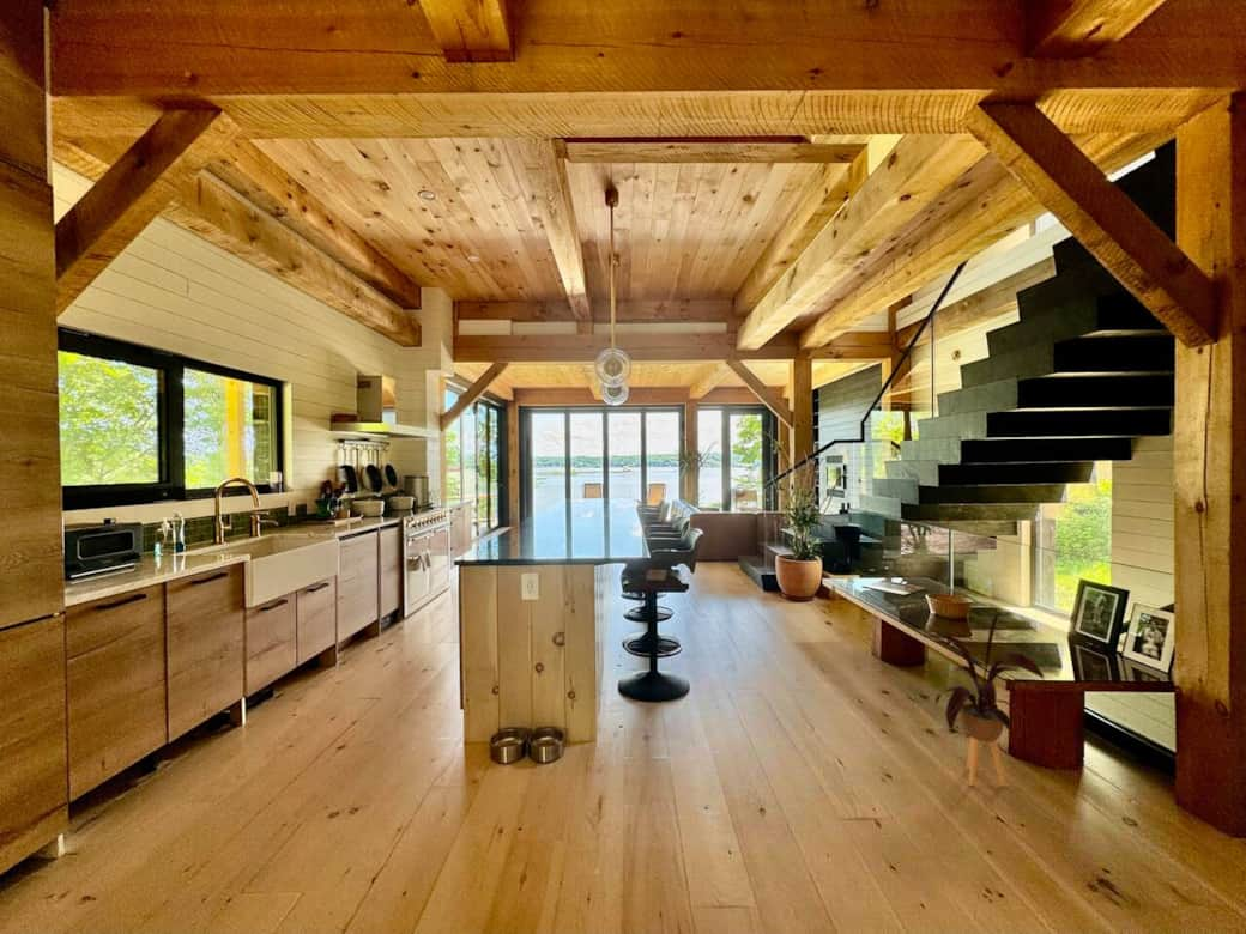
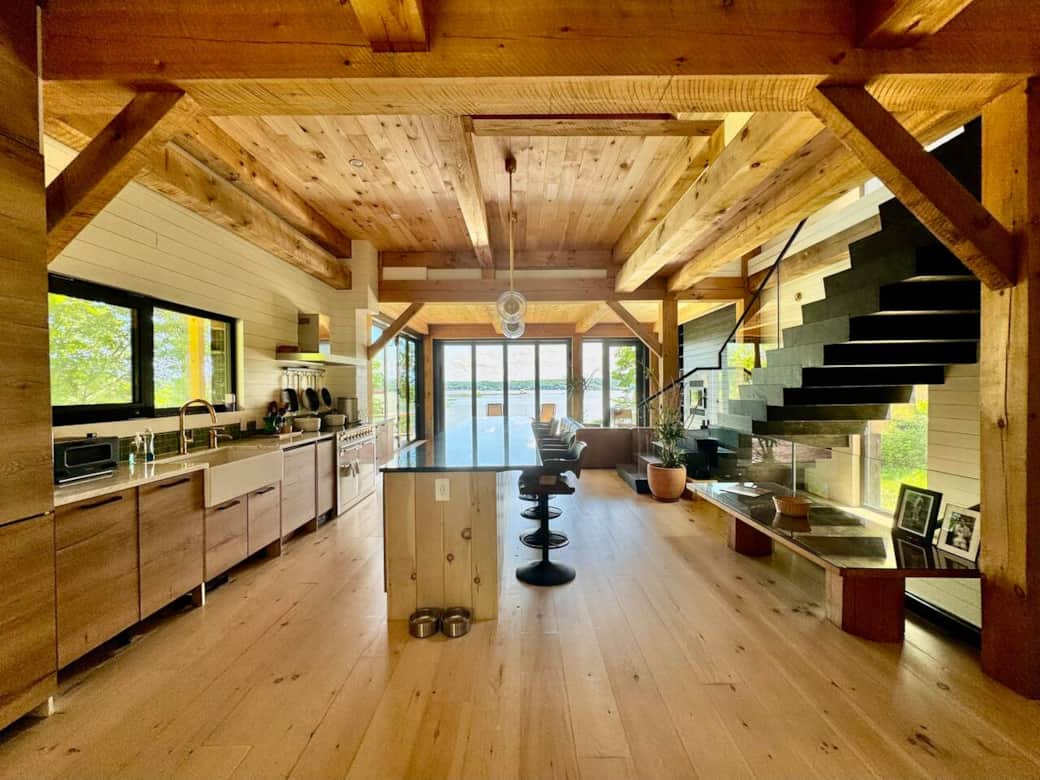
- house plant (974, 696)
